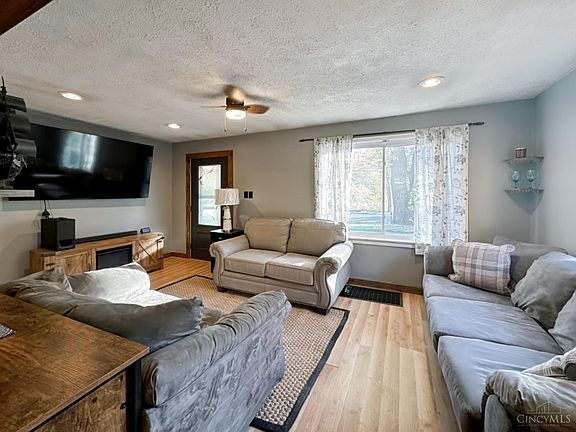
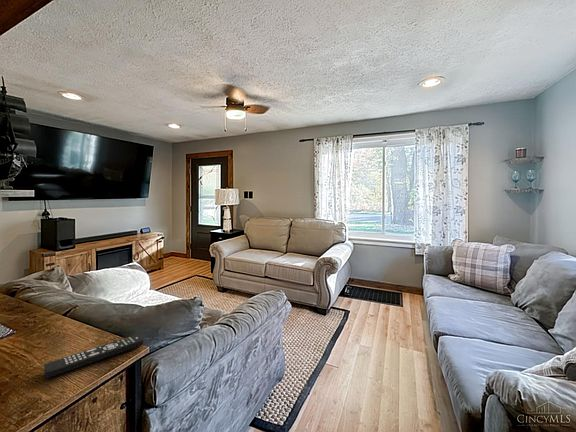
+ remote control (98, 353)
